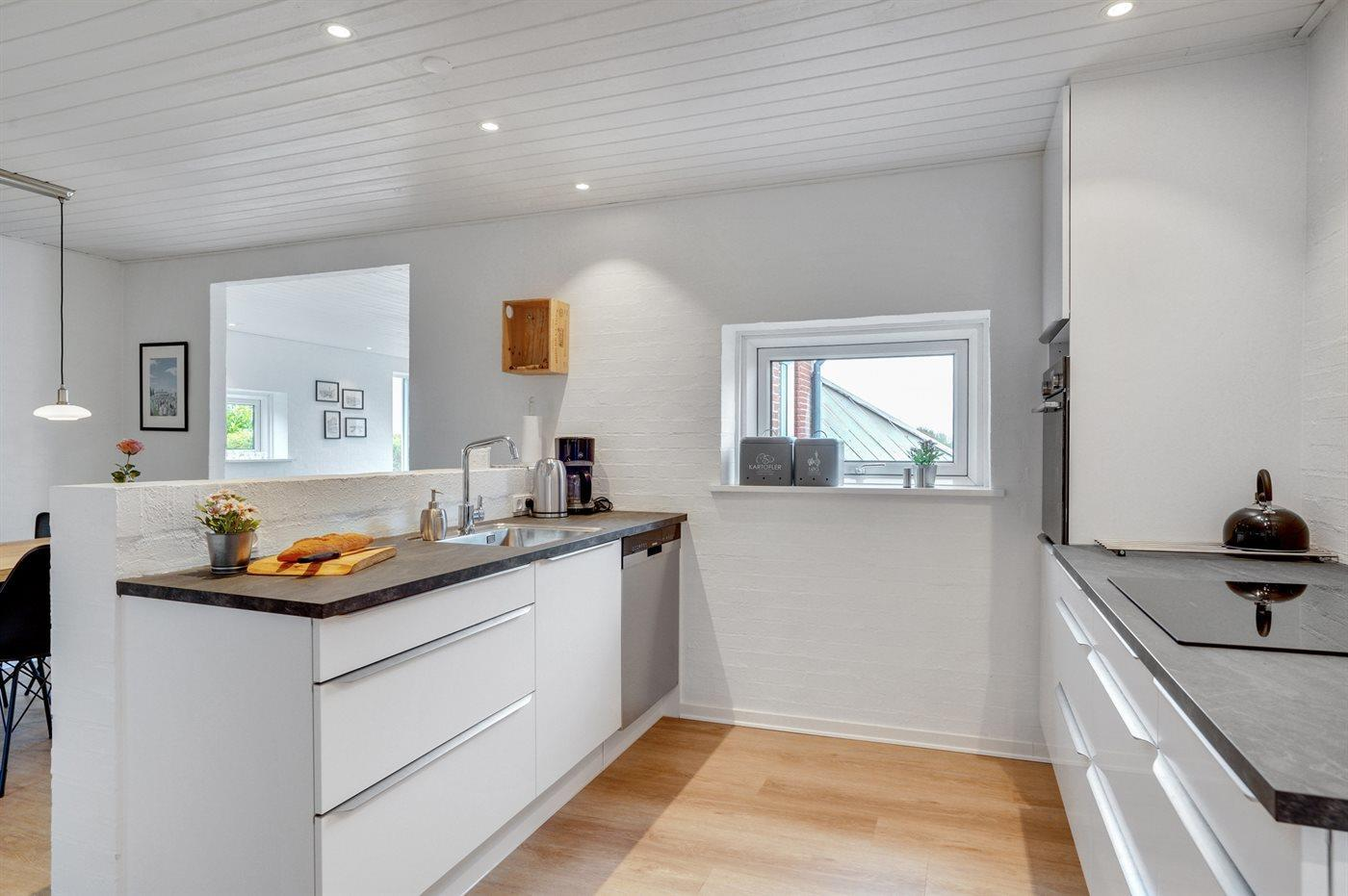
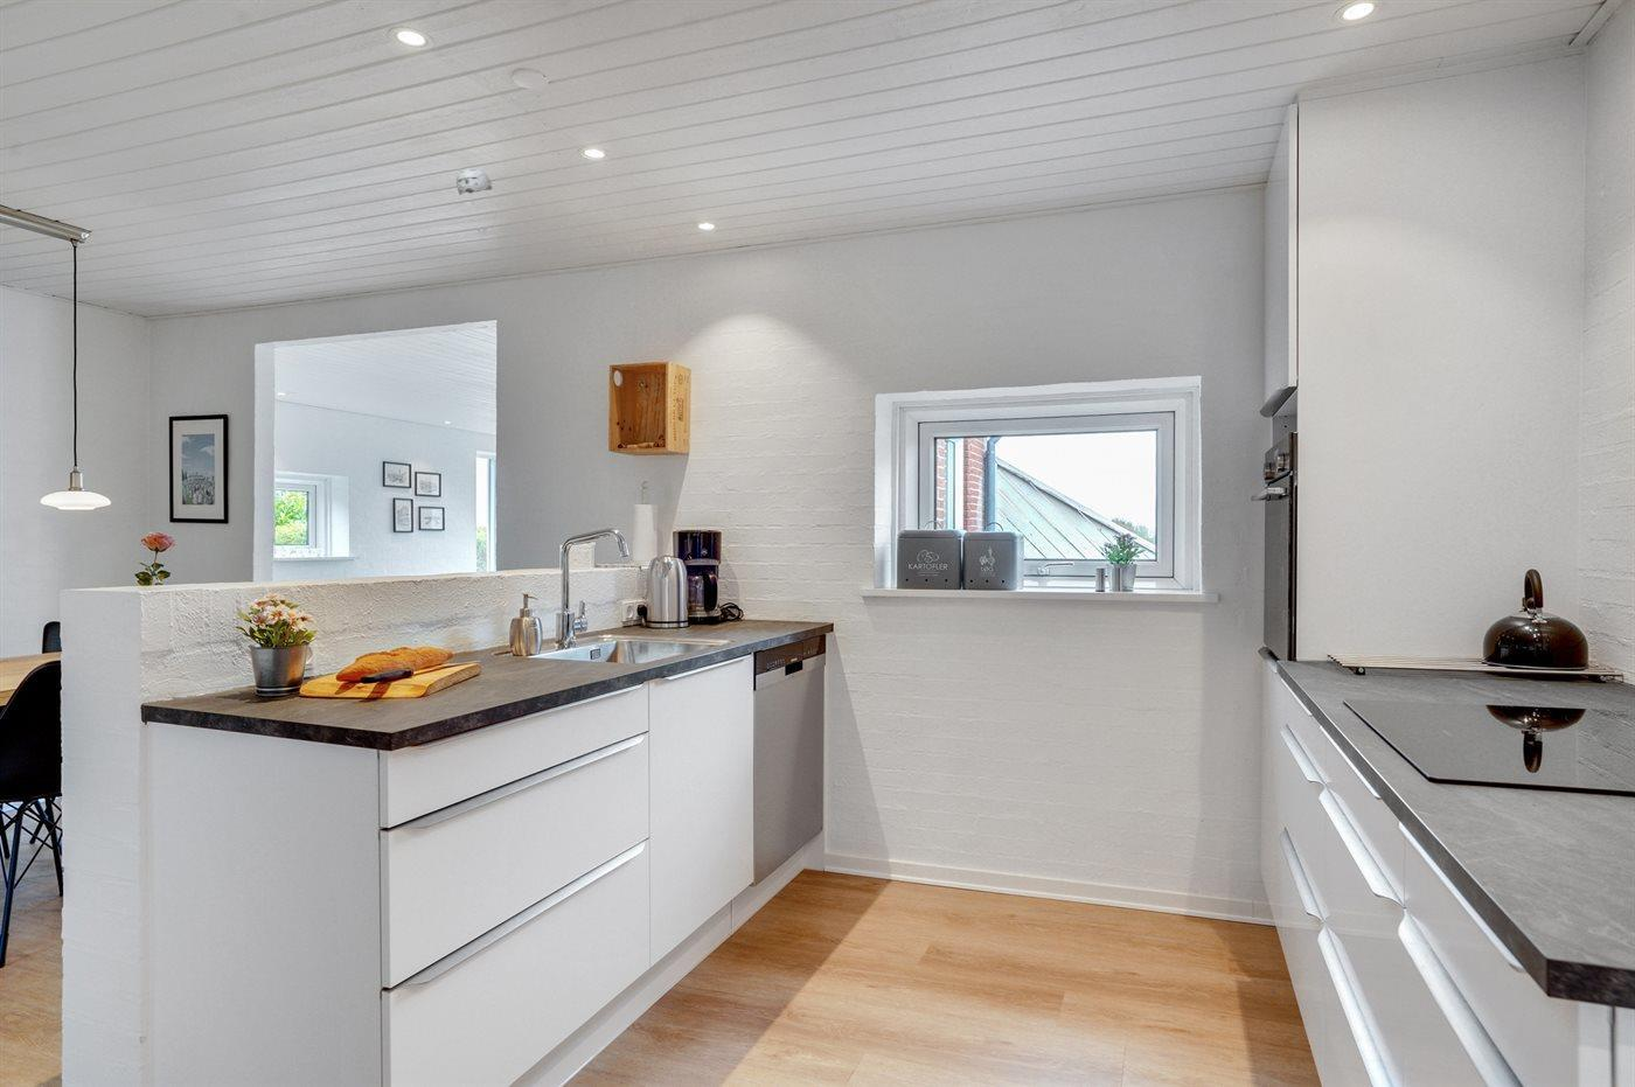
+ smoke detector (474, 183)
